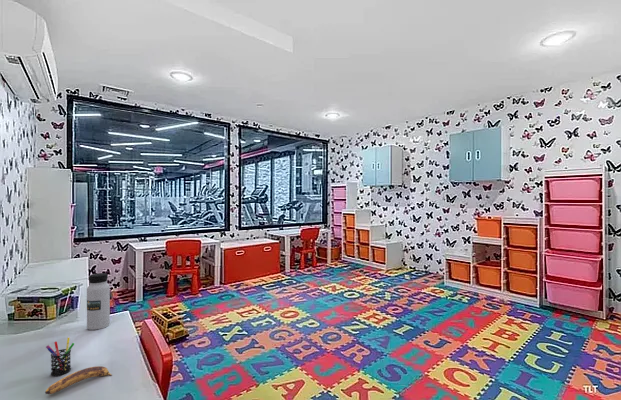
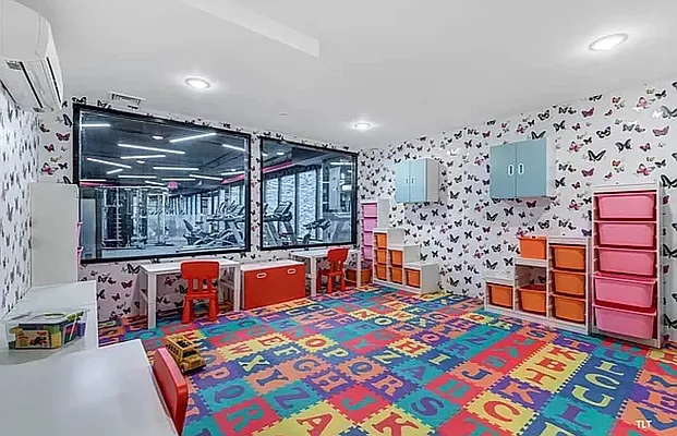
- water bottle (98, 300)
- pen holder (62, 355)
- banana (79, 378)
